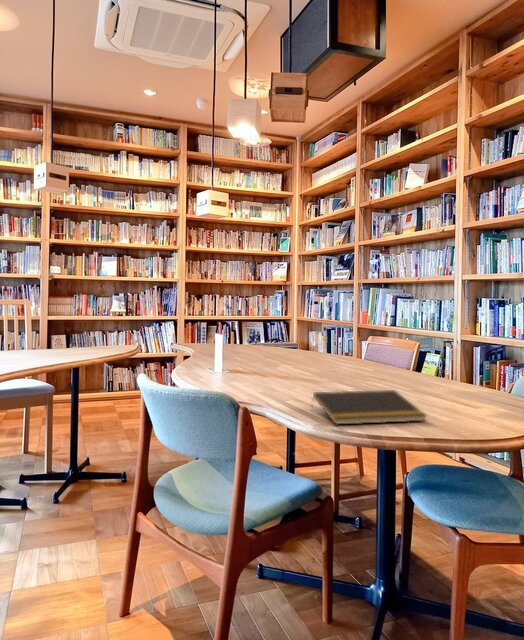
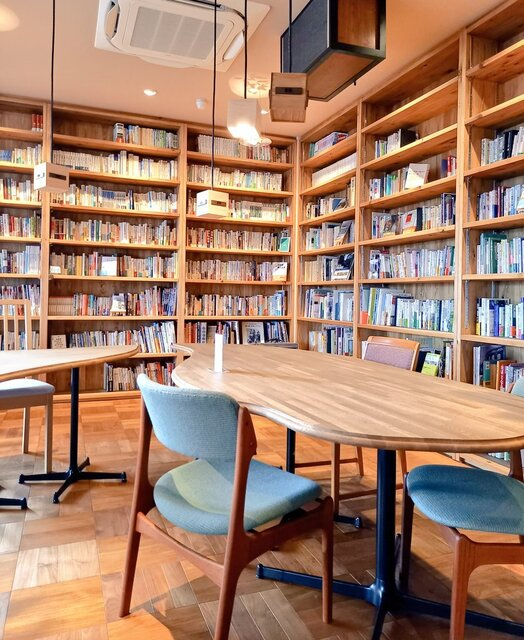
- notepad (367, 405)
